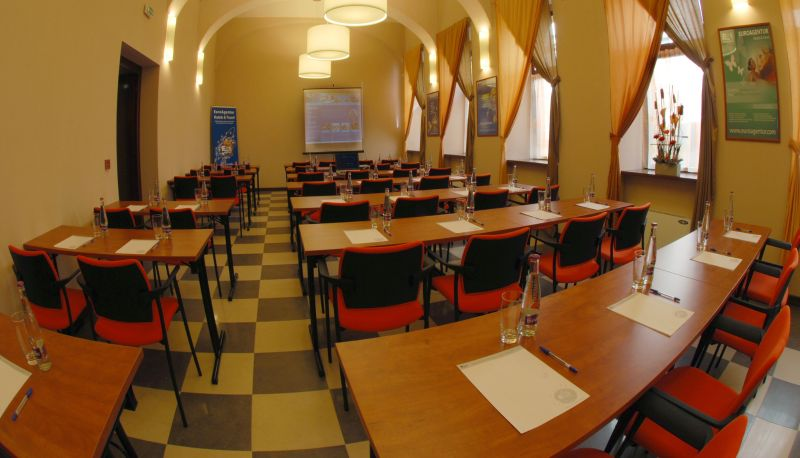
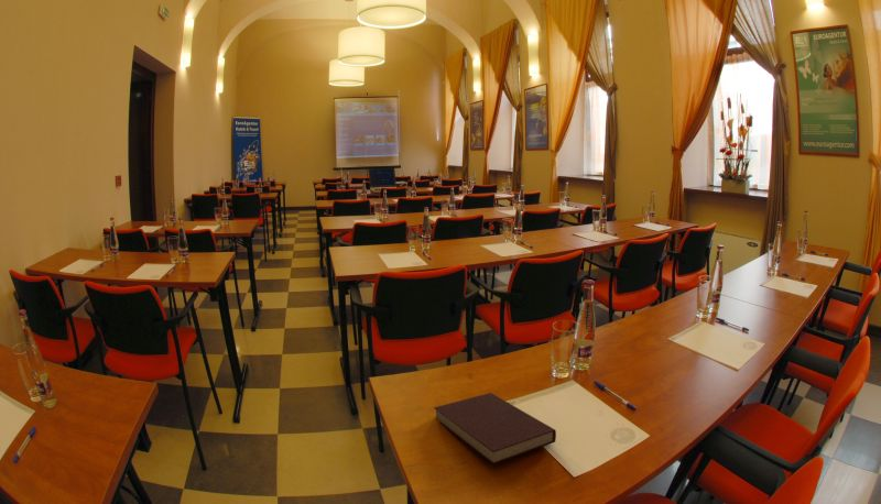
+ notebook (491, 424)
